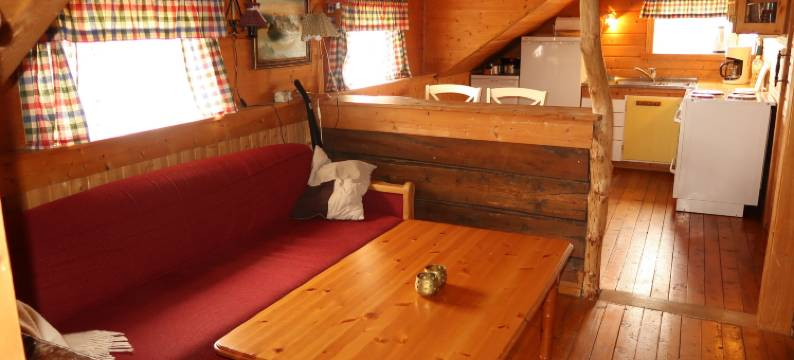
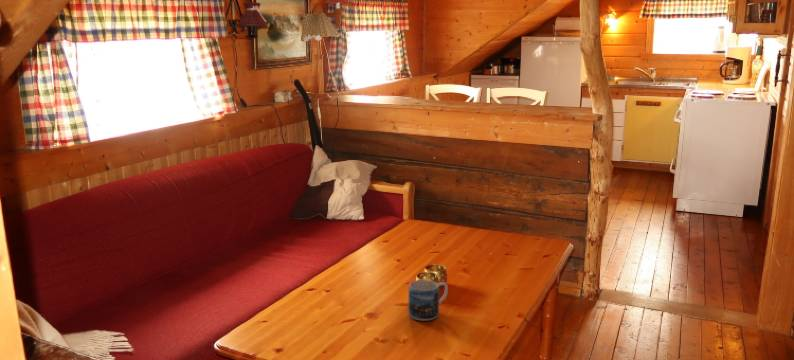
+ mug (429, 298)
